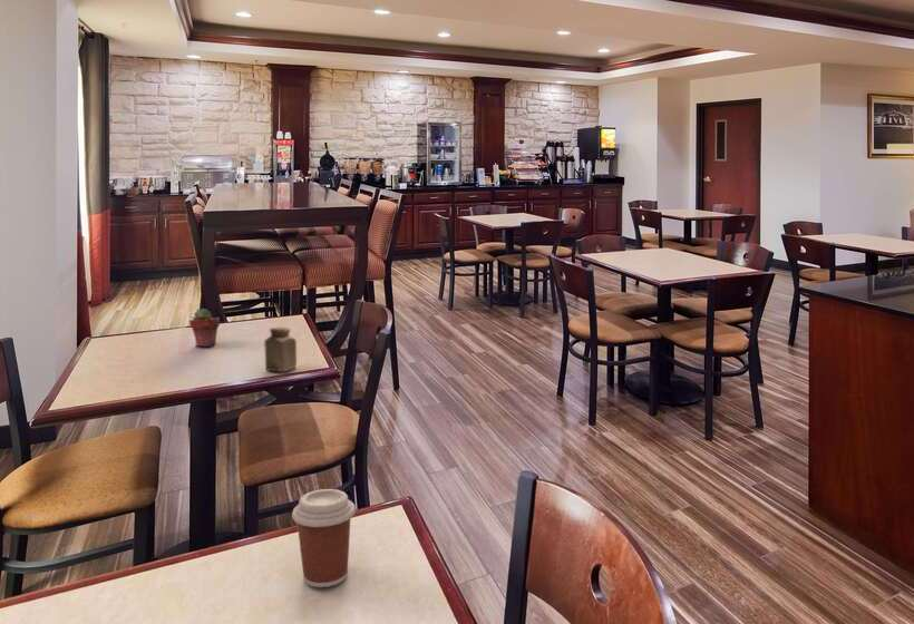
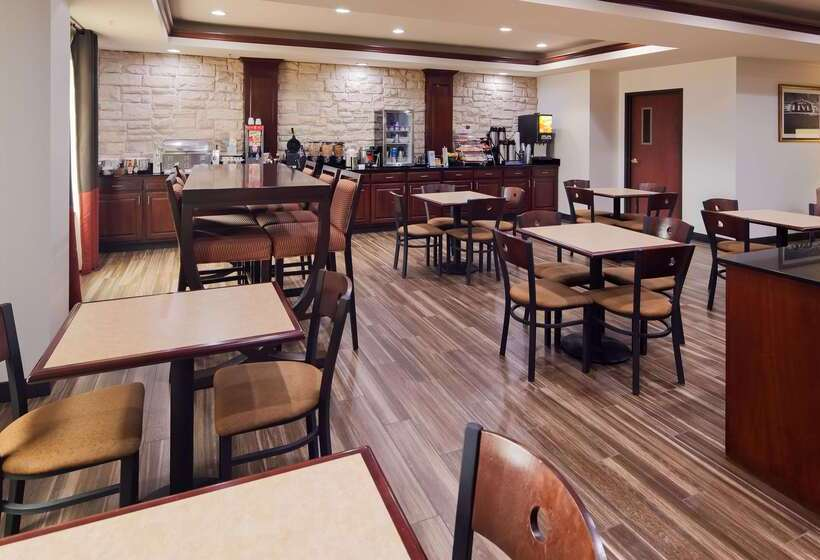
- potted succulent (204, 326)
- coffee cup (324, 536)
- salt shaker (280, 348)
